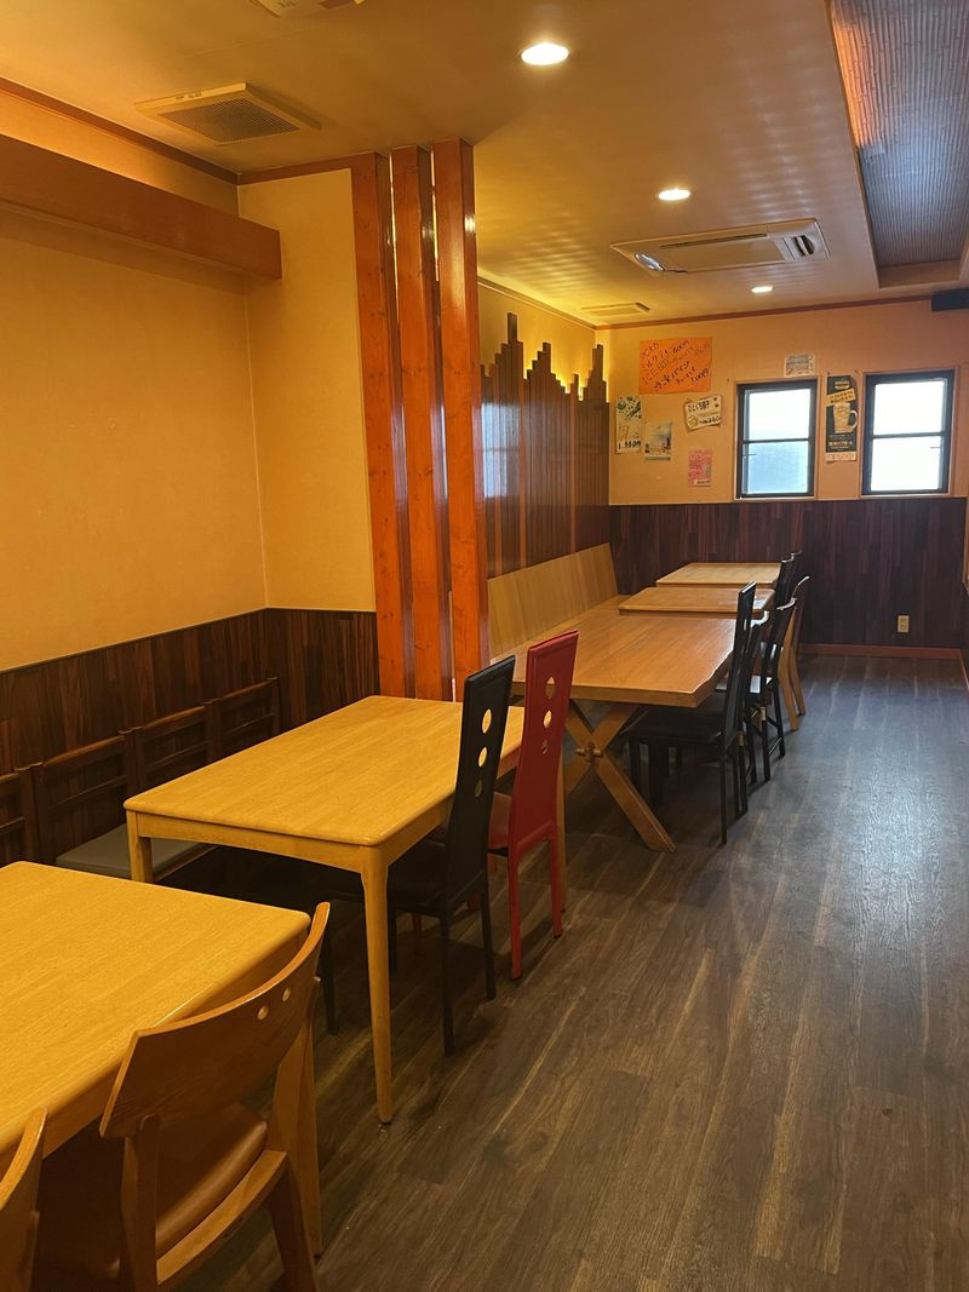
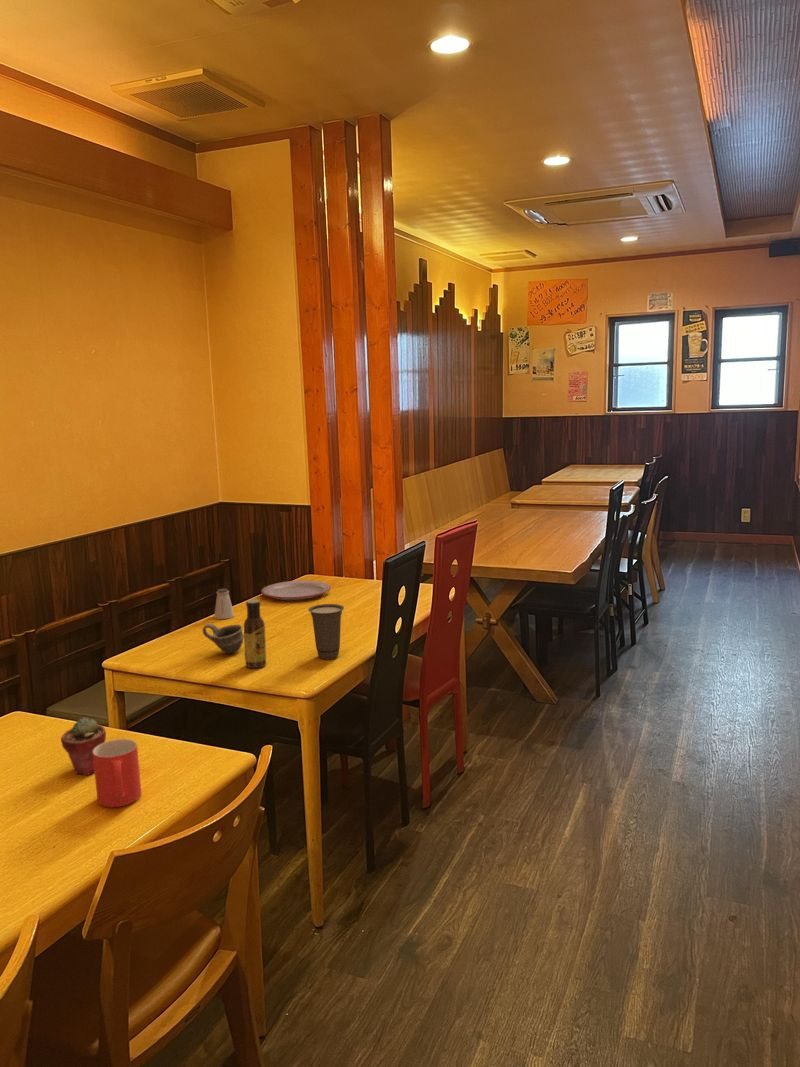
+ cup (225, 637)
+ sauce bottle (254, 633)
+ saltshaker (223, 603)
+ potted succulent (84, 743)
+ cup (327, 632)
+ mug (117, 776)
+ plate (296, 591)
